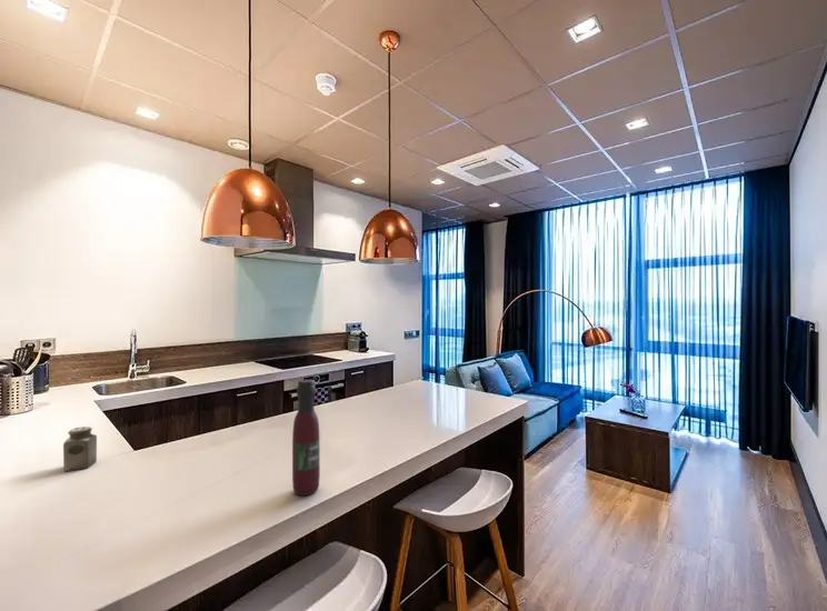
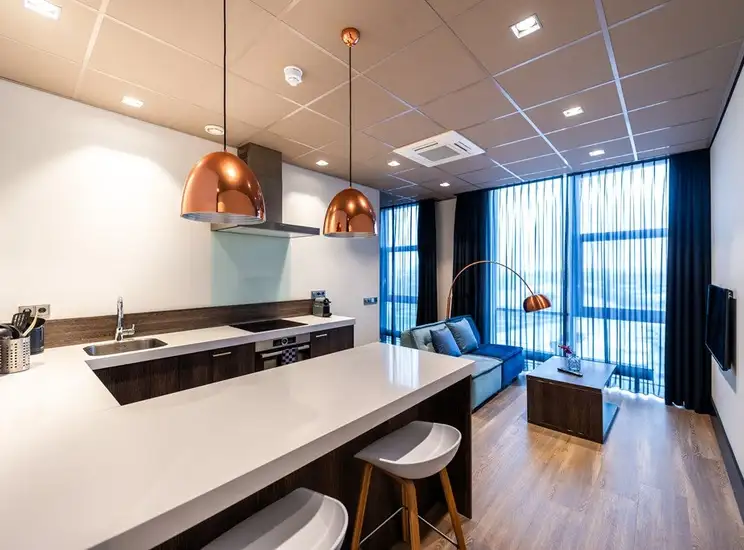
- wine bottle (306, 435)
- salt shaker (80, 447)
